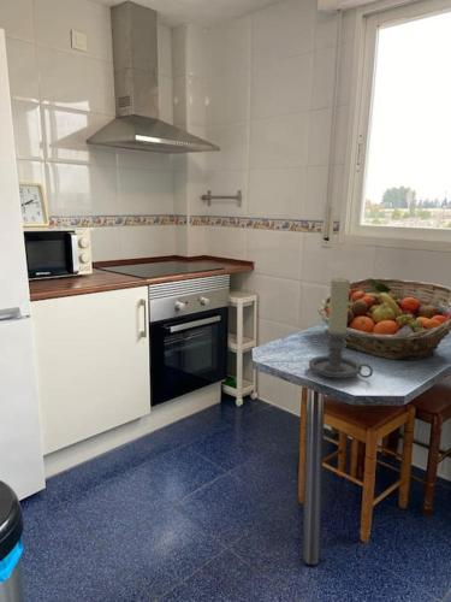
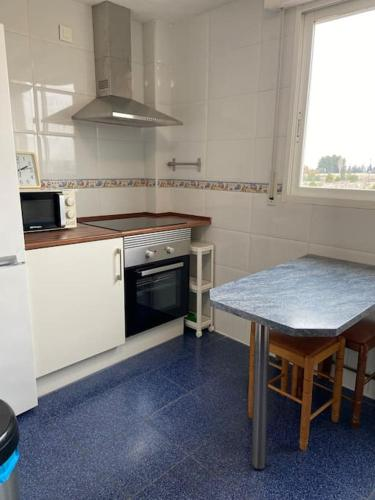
- candle holder (342, 326)
- fruit basket (386, 314)
